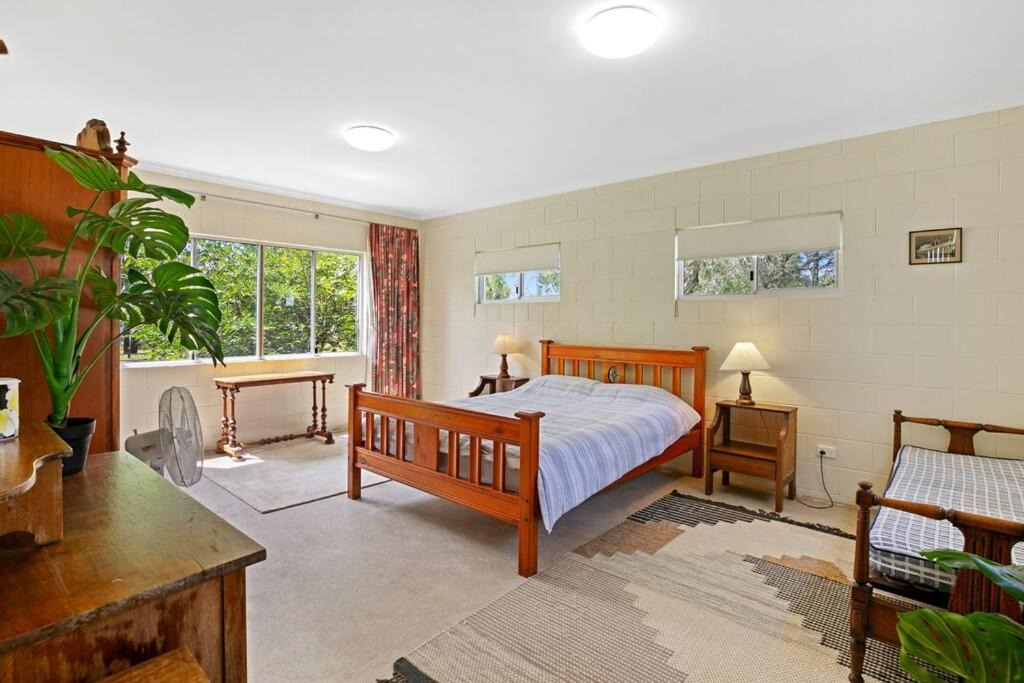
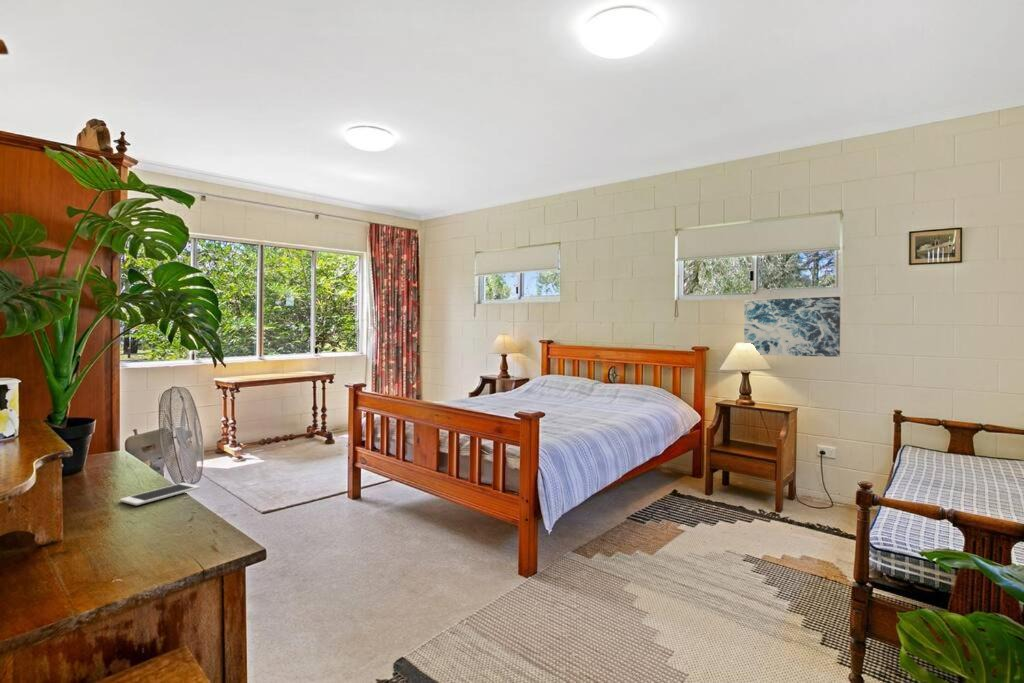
+ wall art (789, 327)
+ cell phone (161, 493)
